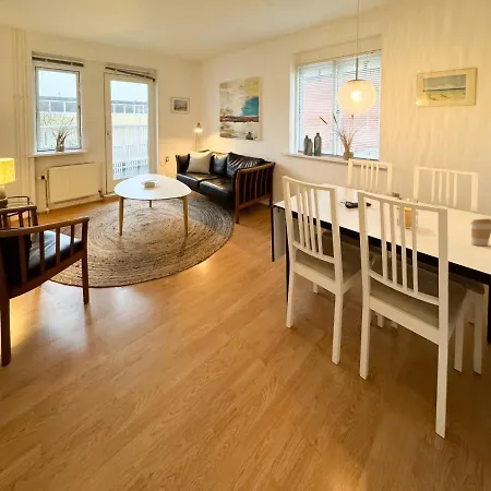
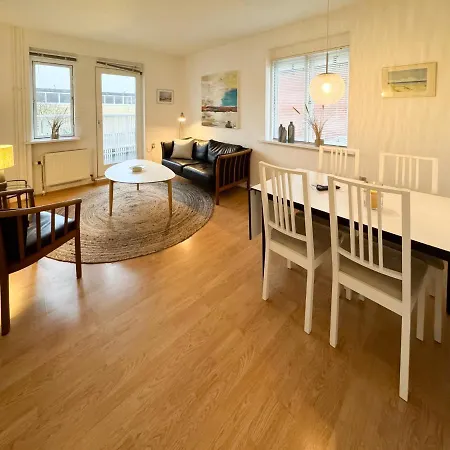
- coffee cup (480, 231)
